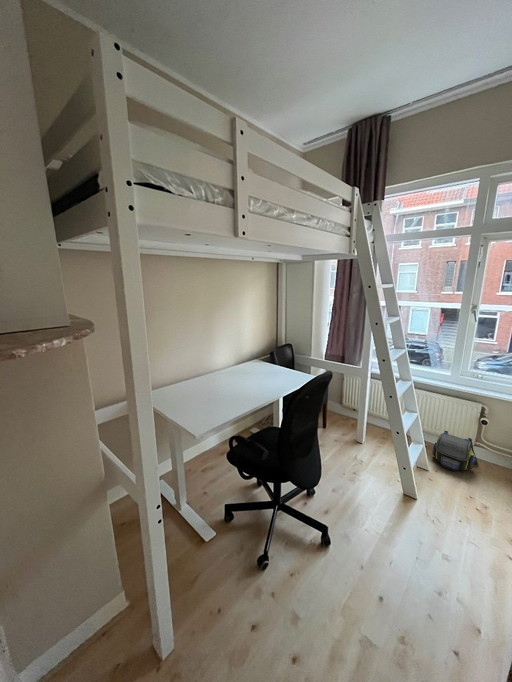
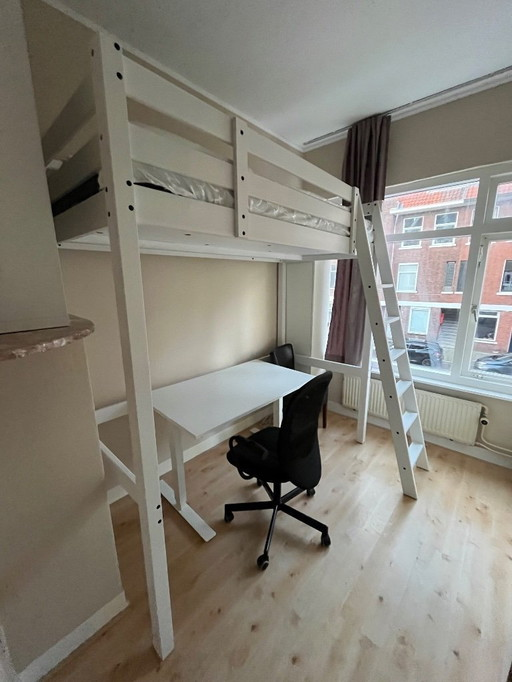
- shoulder bag (454, 449)
